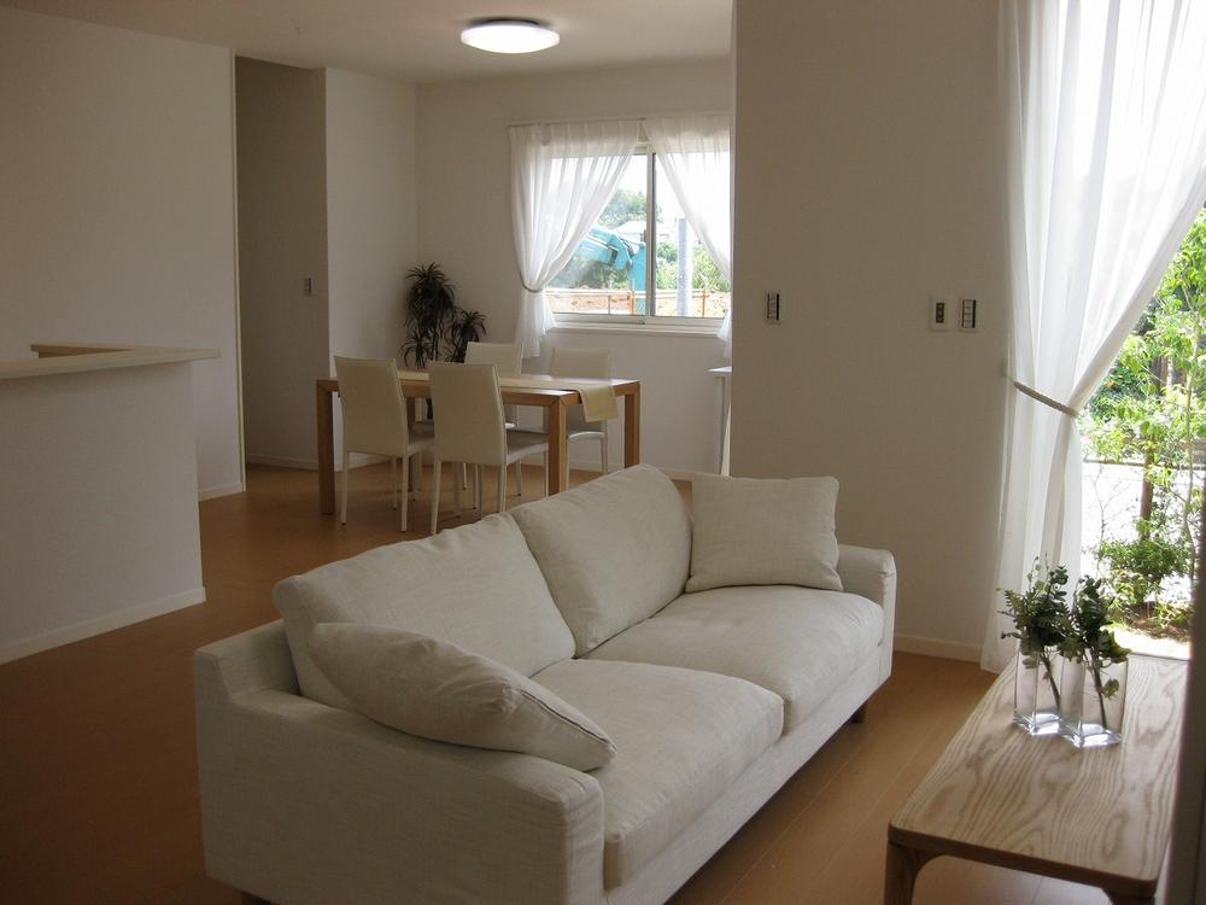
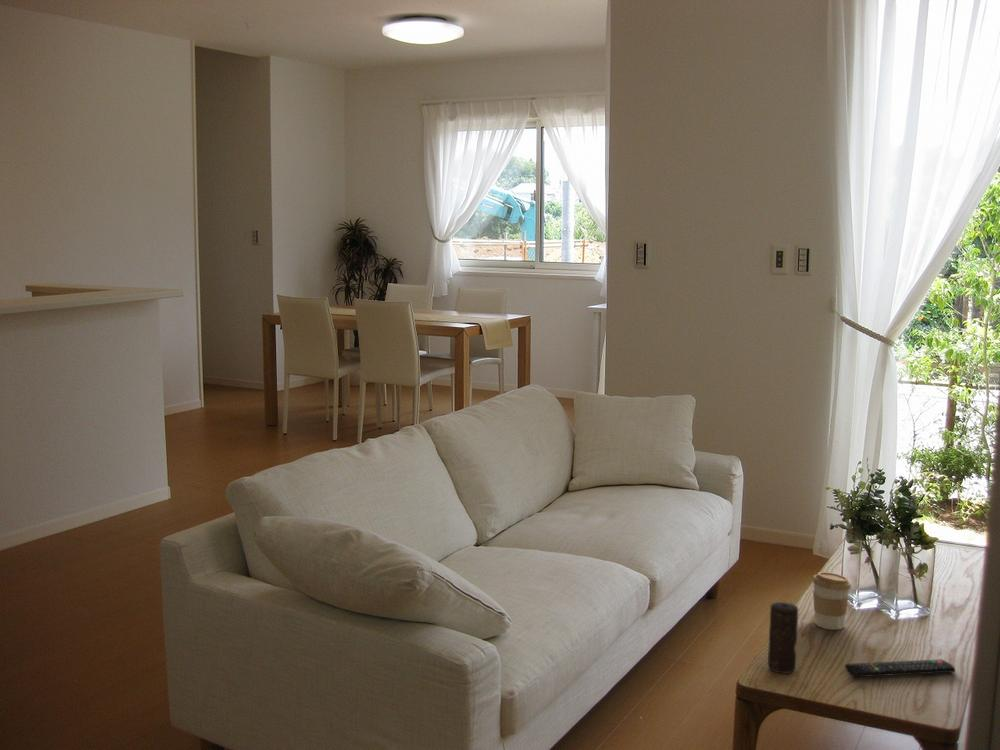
+ candle (783, 637)
+ remote control (900, 669)
+ coffee cup (830, 599)
